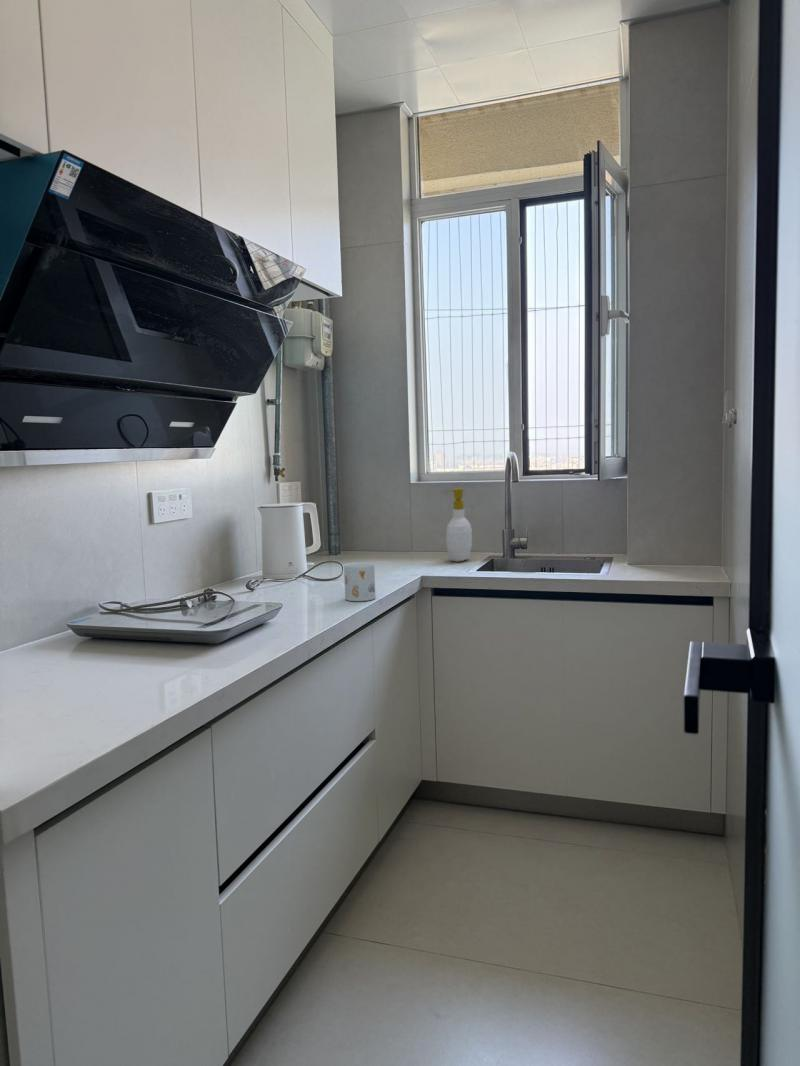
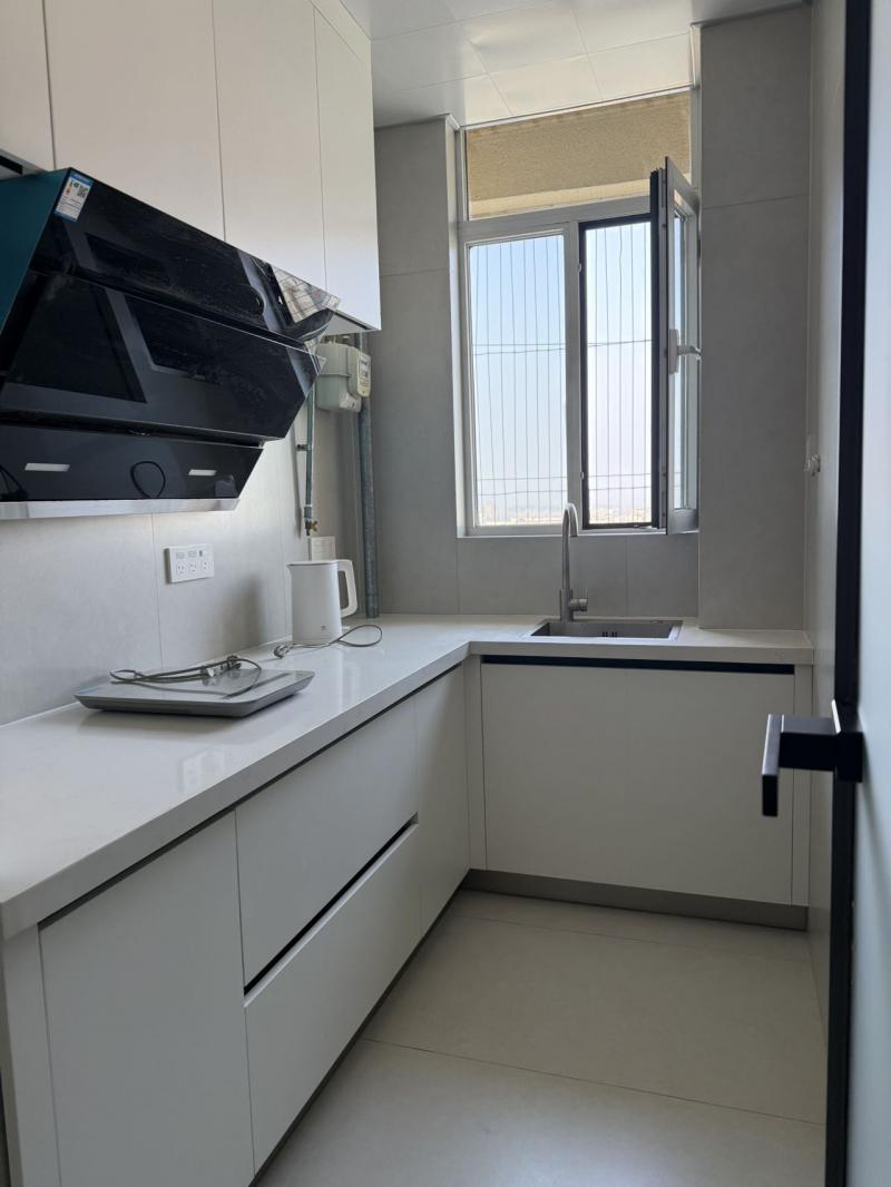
- soap bottle (457, 524)
- mug (361, 580)
